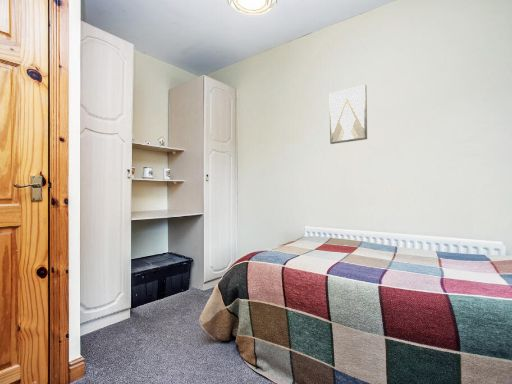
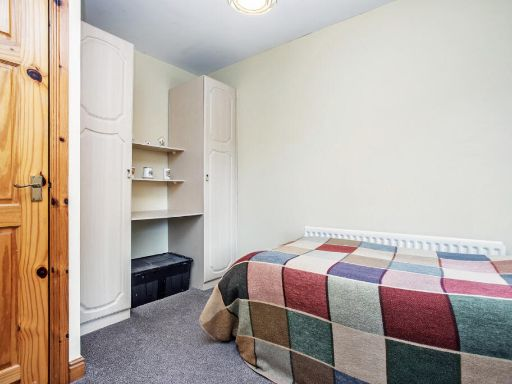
- wall art (347, 115)
